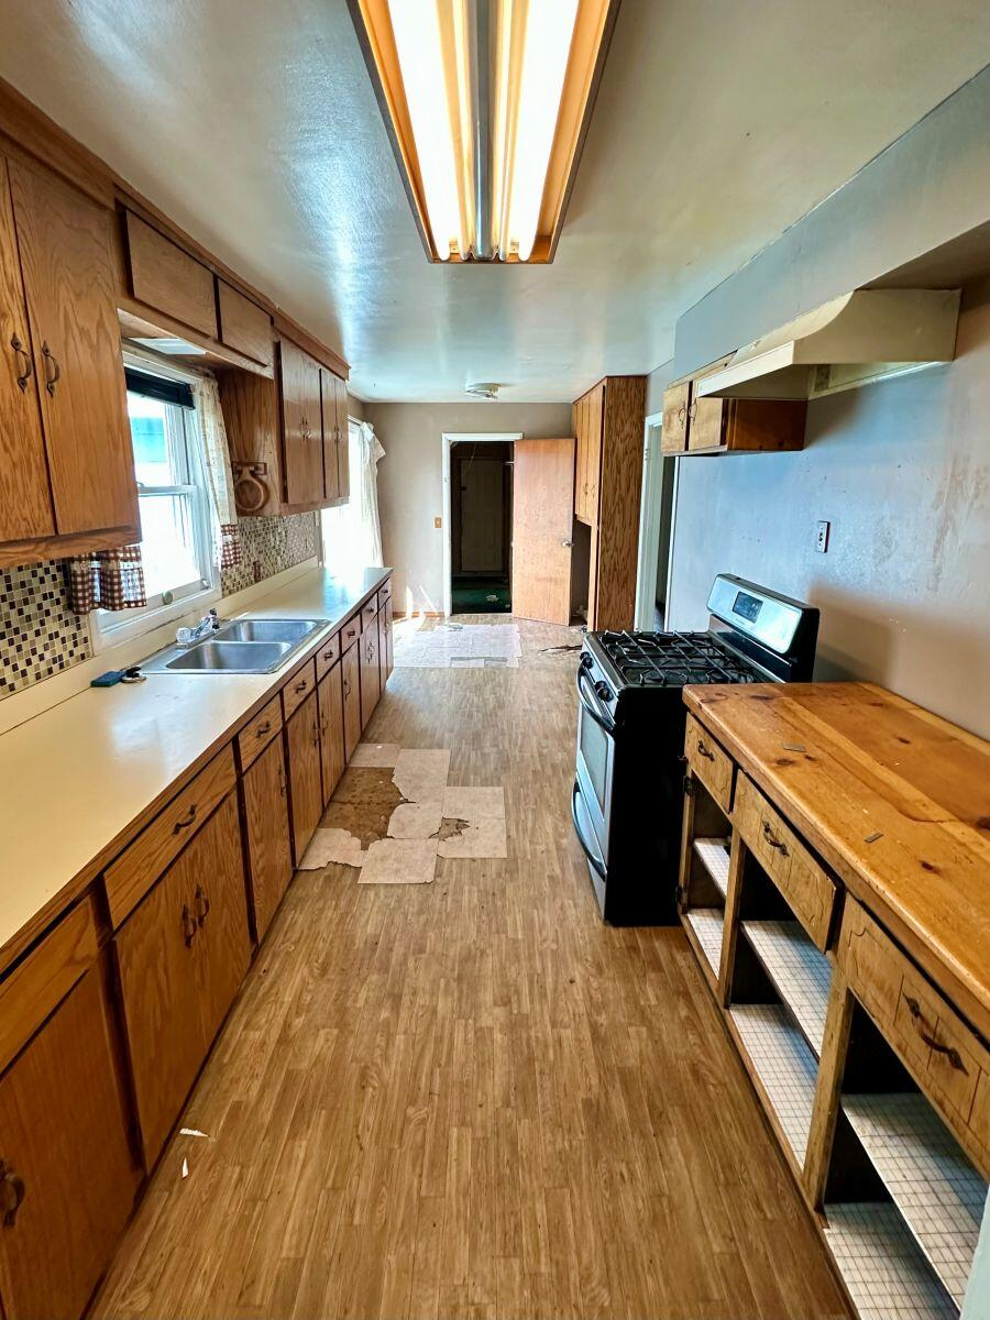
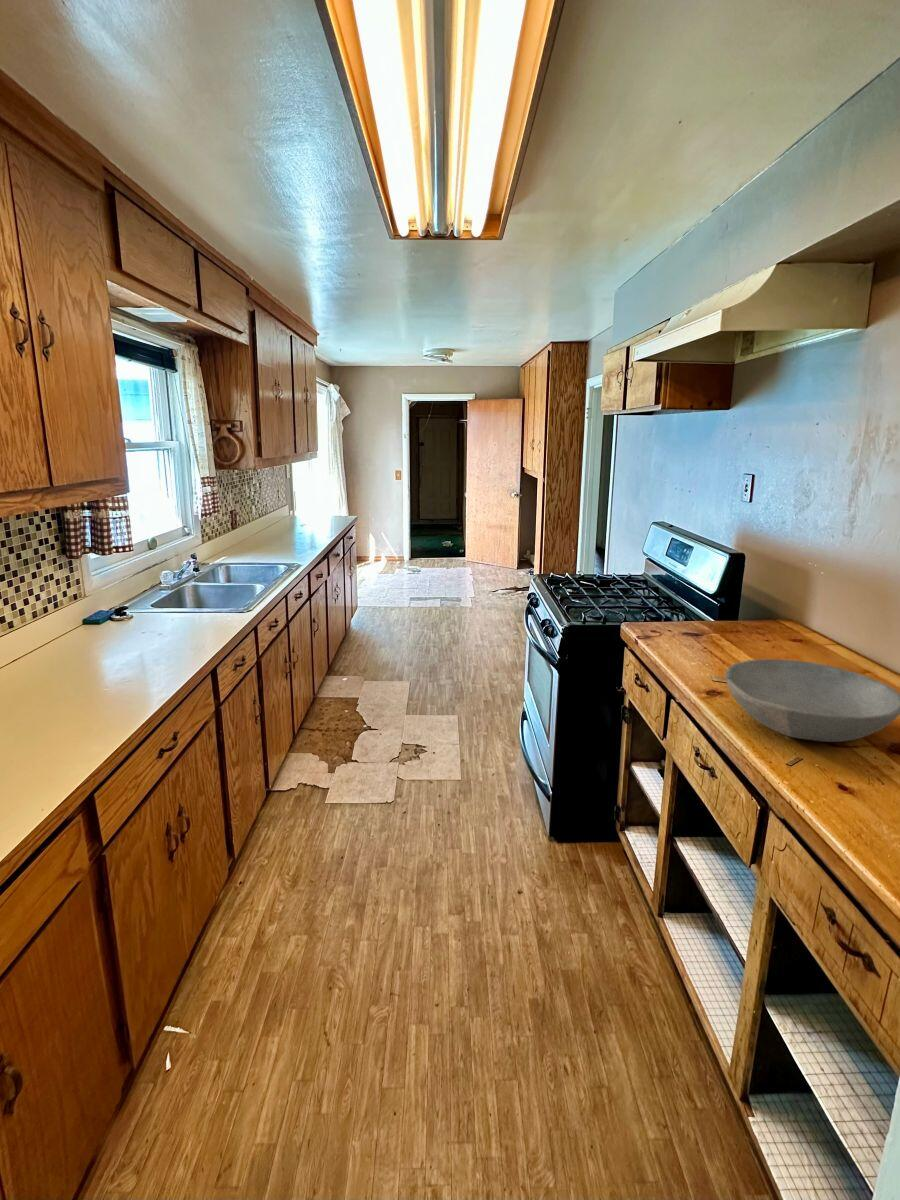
+ bowl (808, 705)
